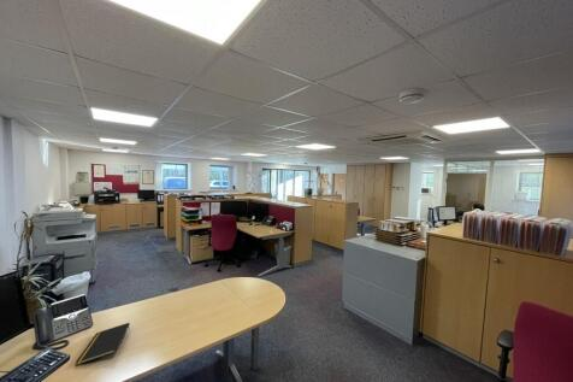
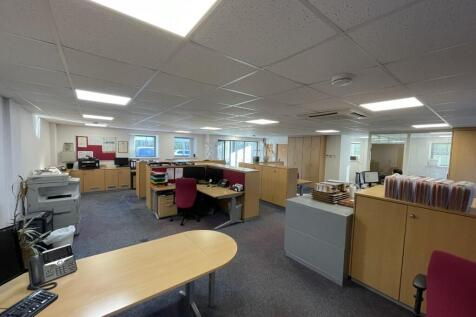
- notepad (105, 341)
